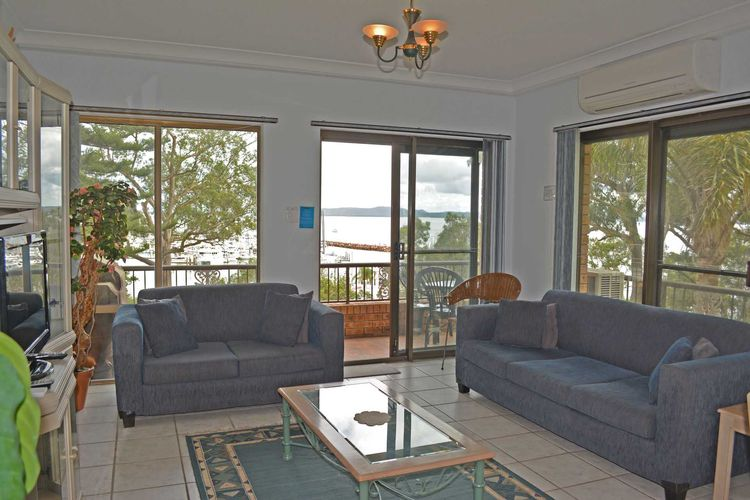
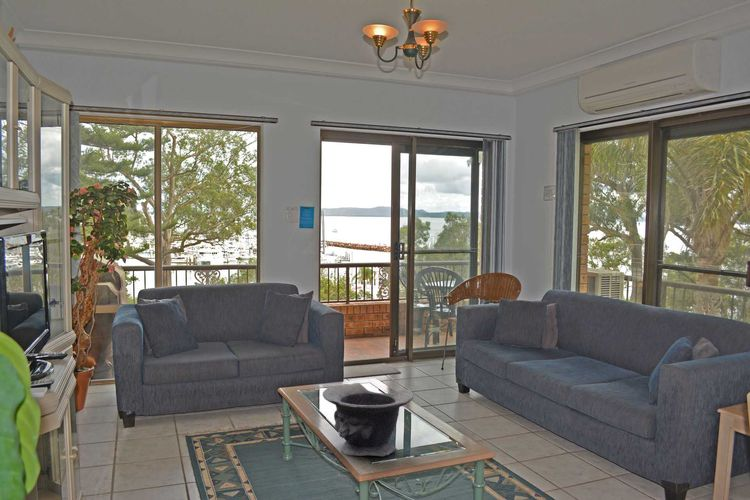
+ decorative bowl (365, 420)
